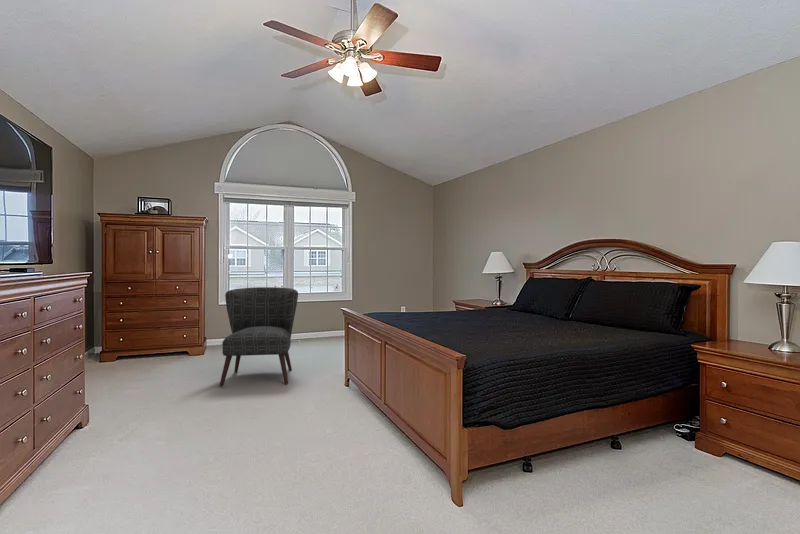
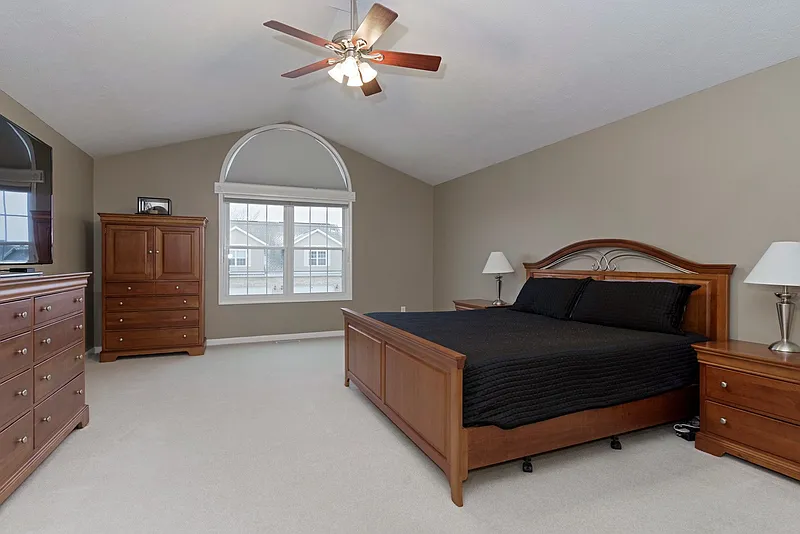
- chair (261, 332)
